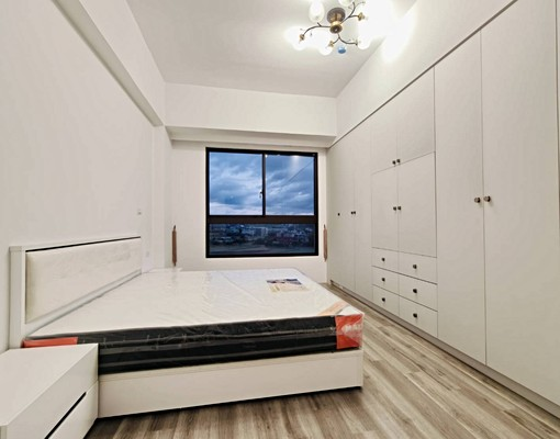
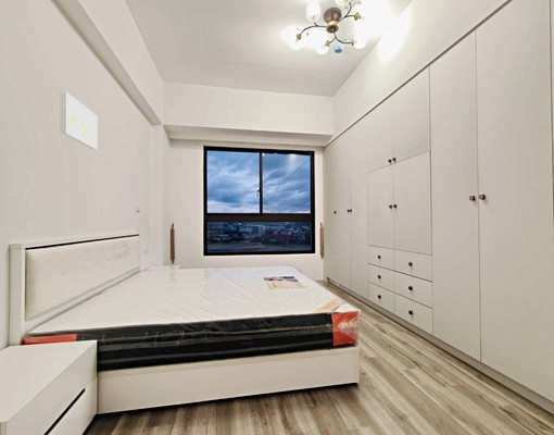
+ wall art (79, 123)
